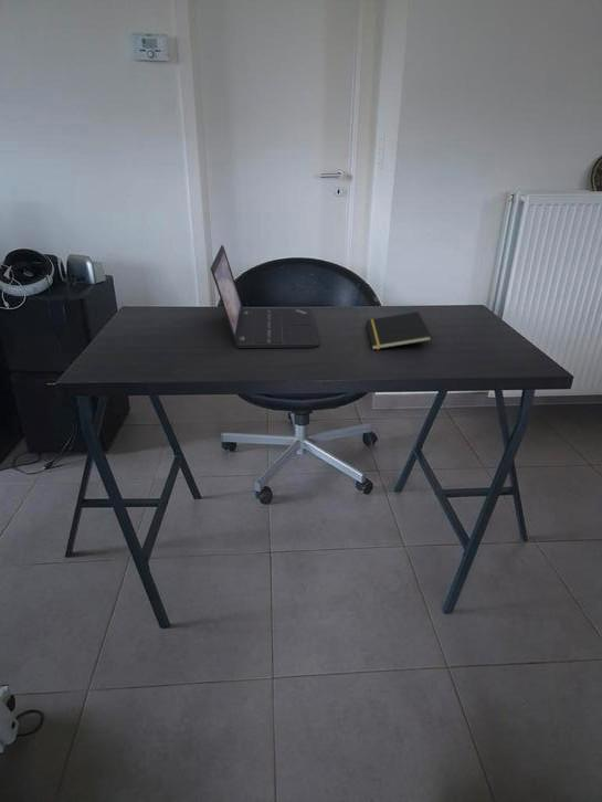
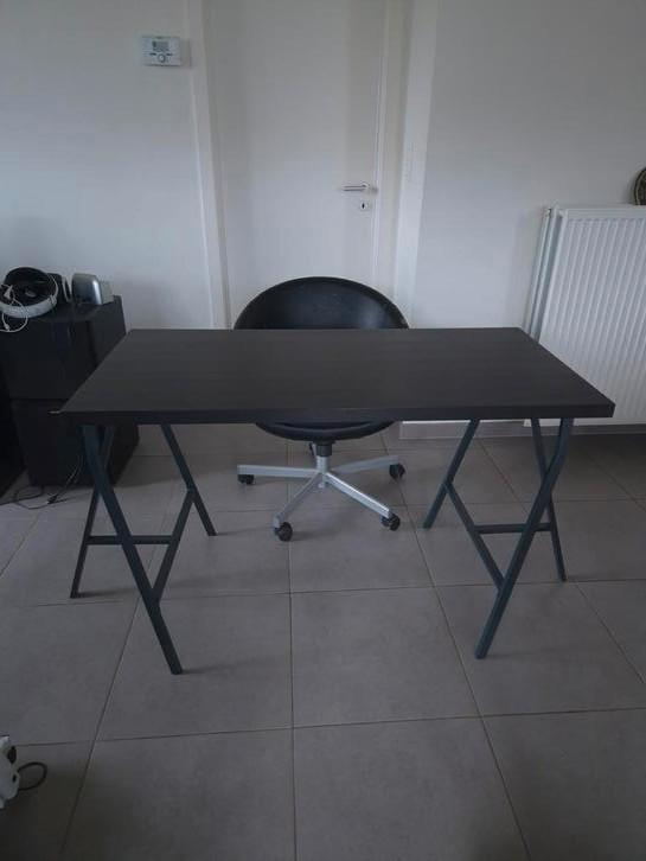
- laptop (266, 309)
- notepad (397, 329)
